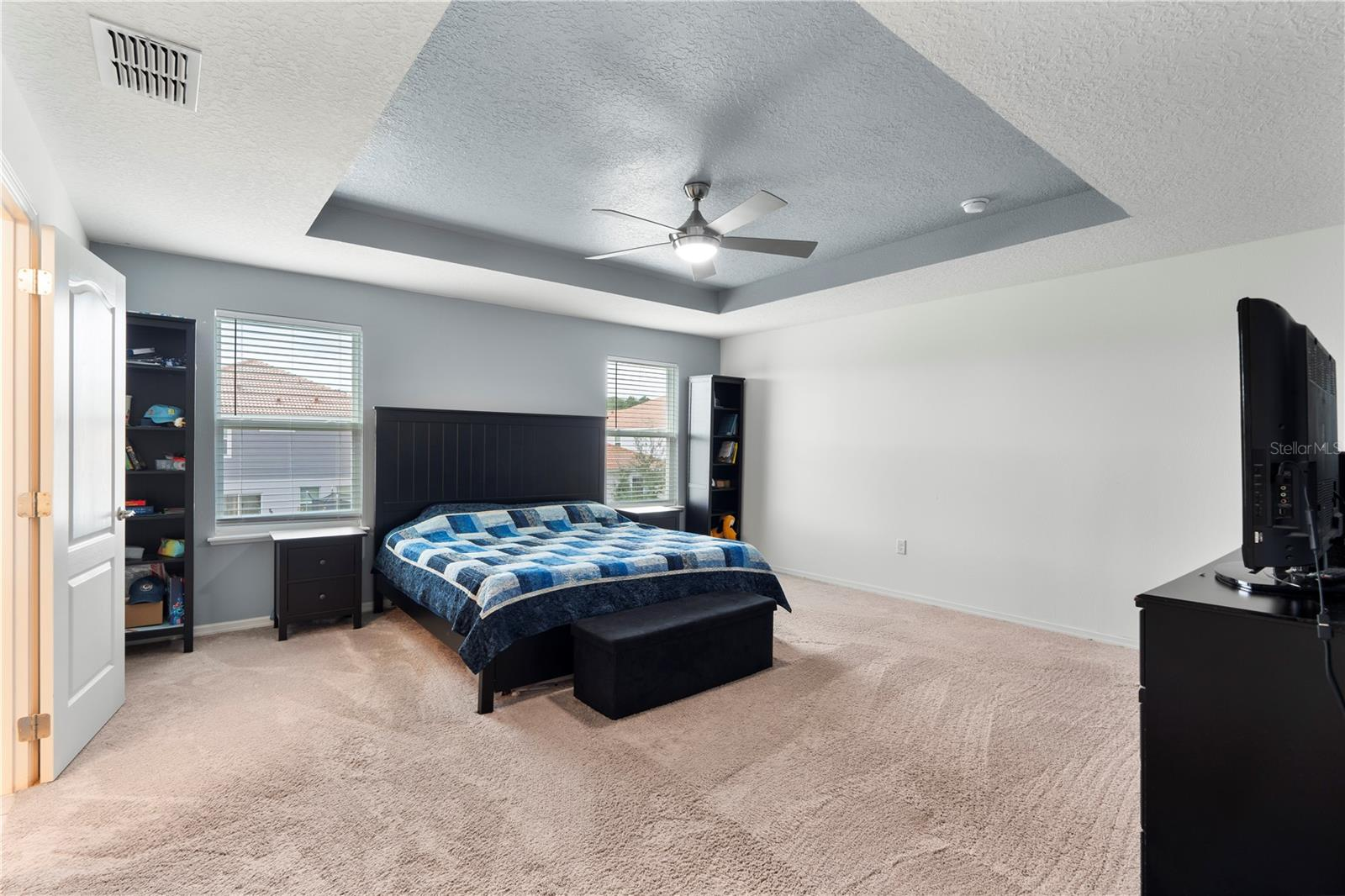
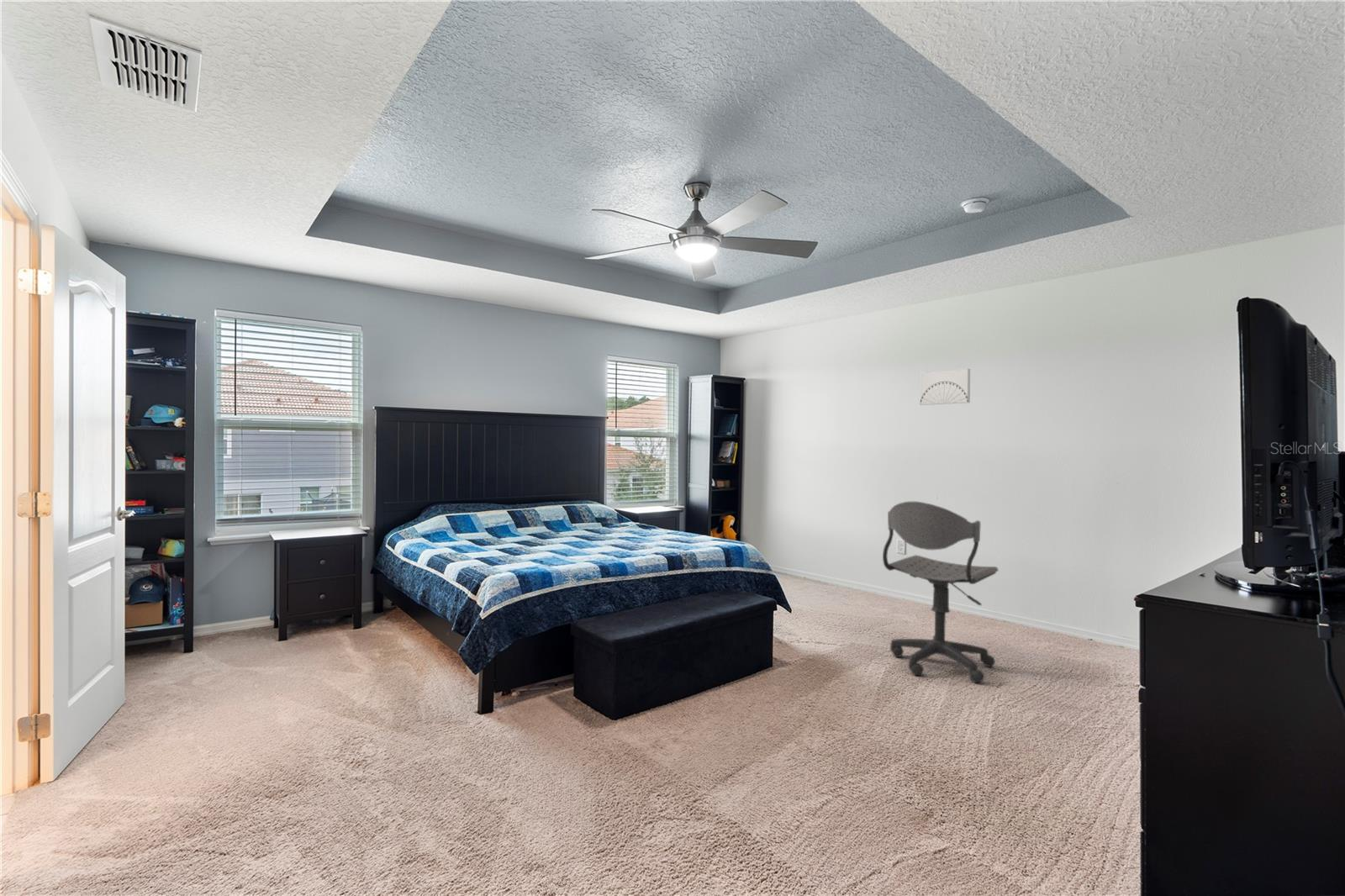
+ wall art (944, 387)
+ office chair (939, 582)
